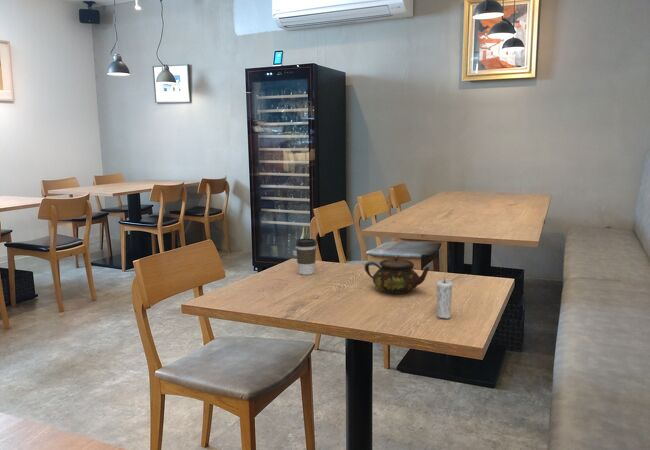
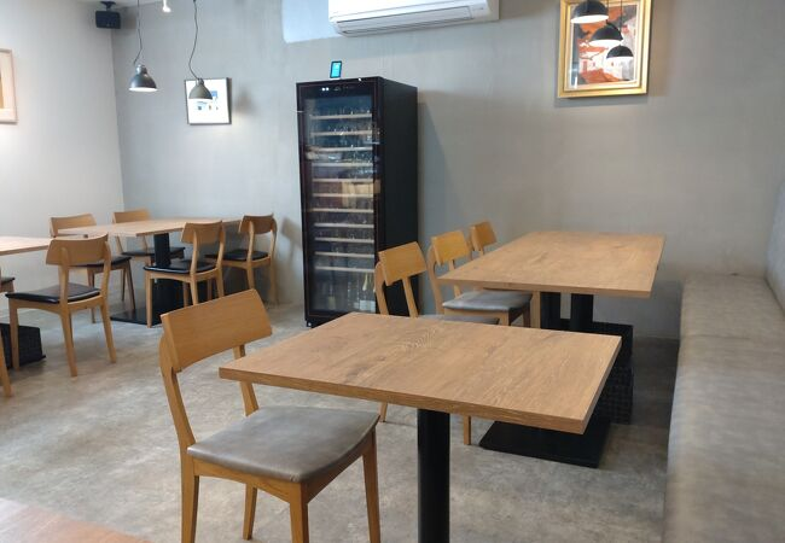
- coffee cup (306, 256)
- candle (444, 295)
- teapot (396, 272)
